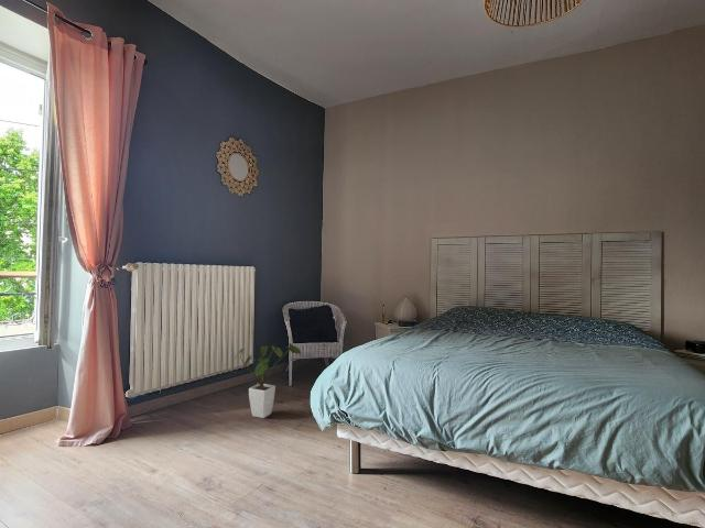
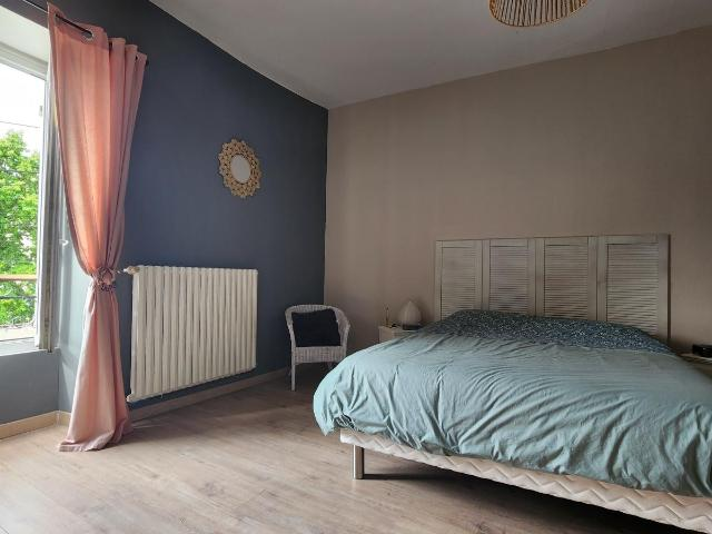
- house plant (265, 380)
